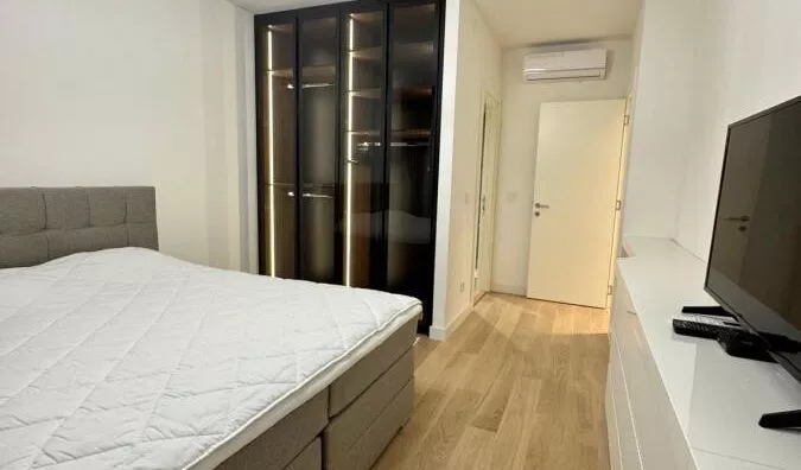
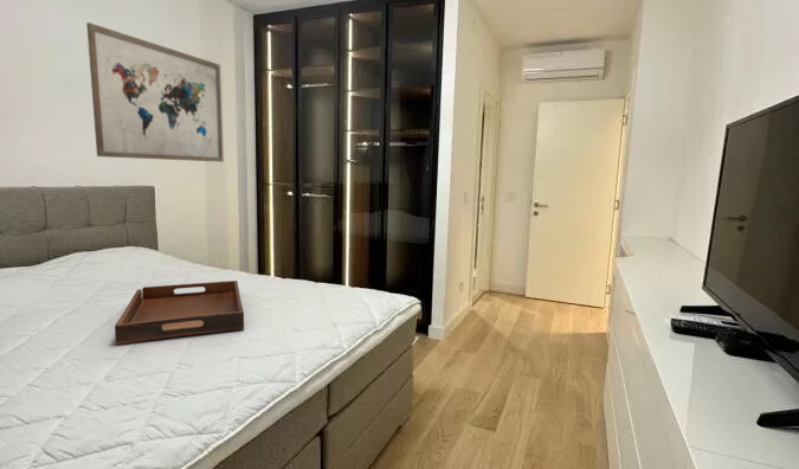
+ wall art (167, 104)
+ serving tray (187, 306)
